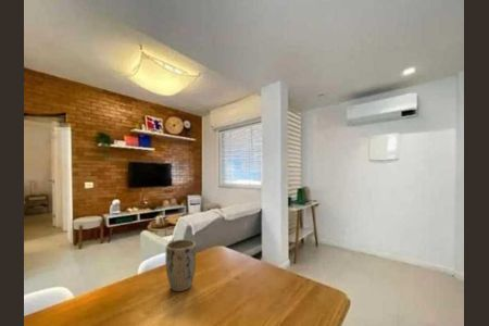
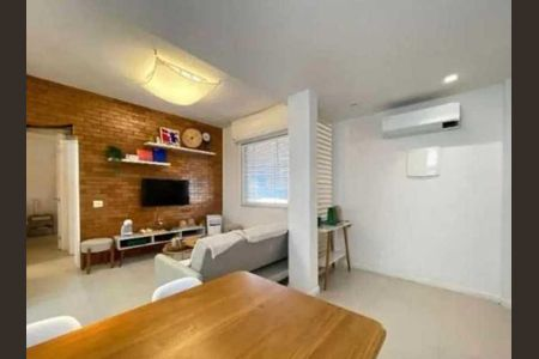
- plant pot (180, 264)
